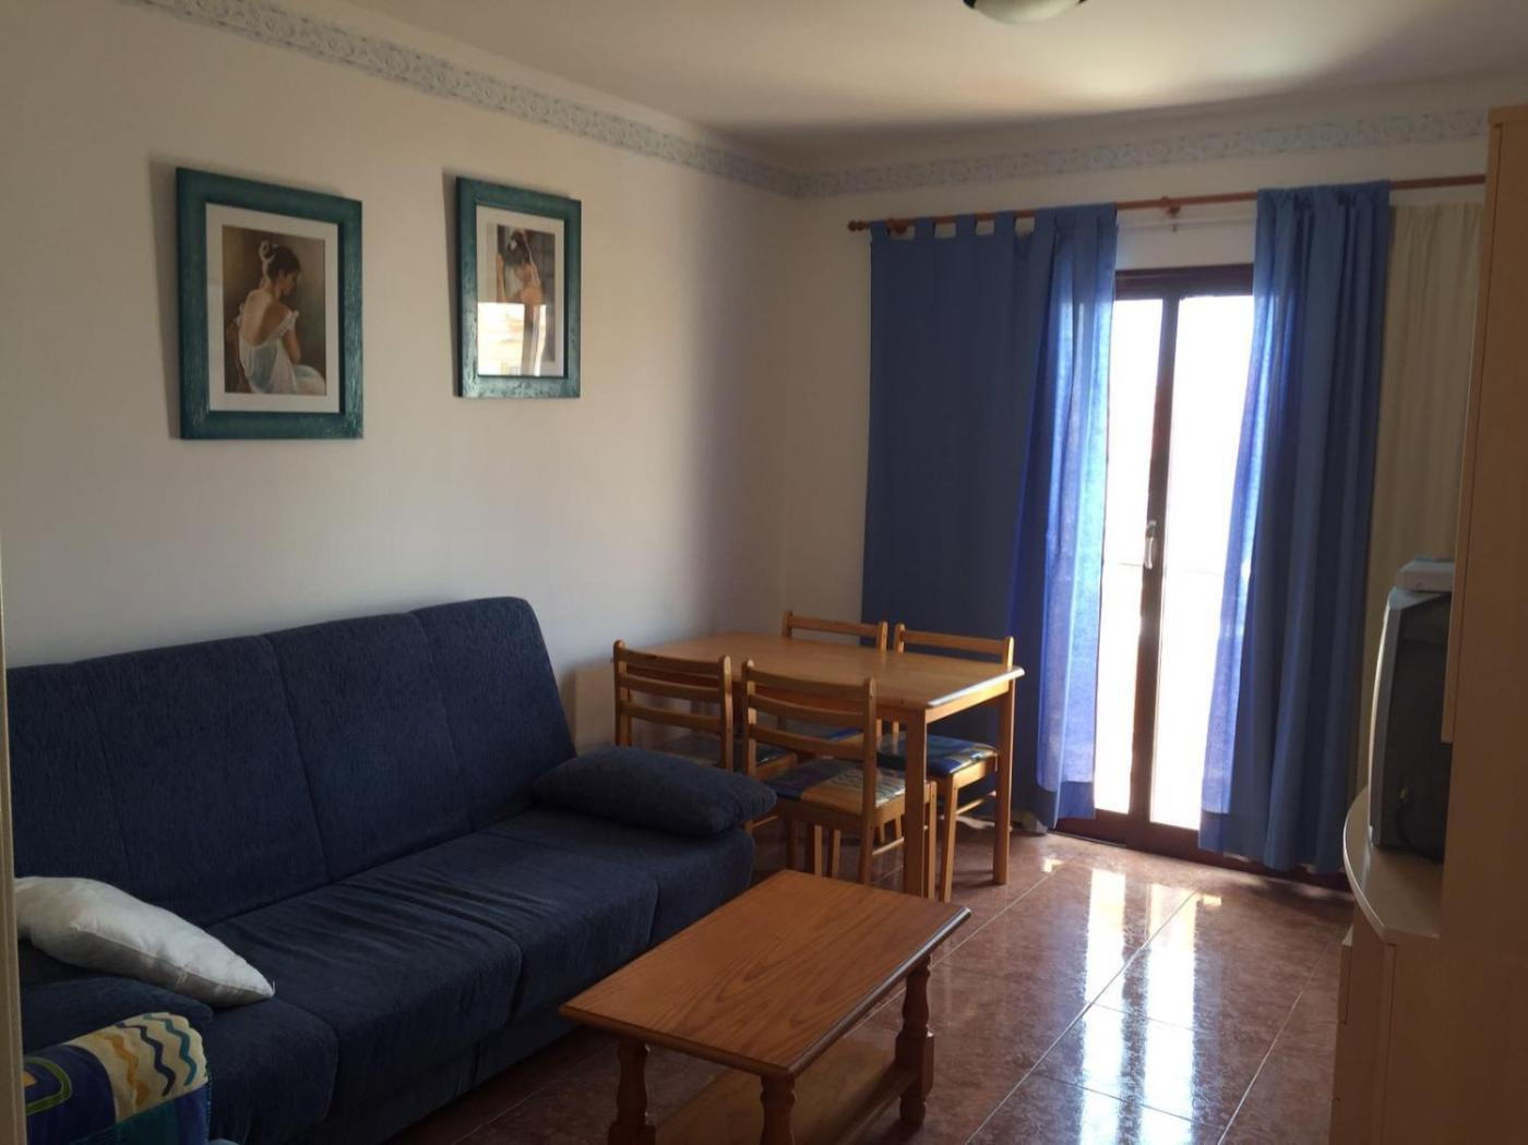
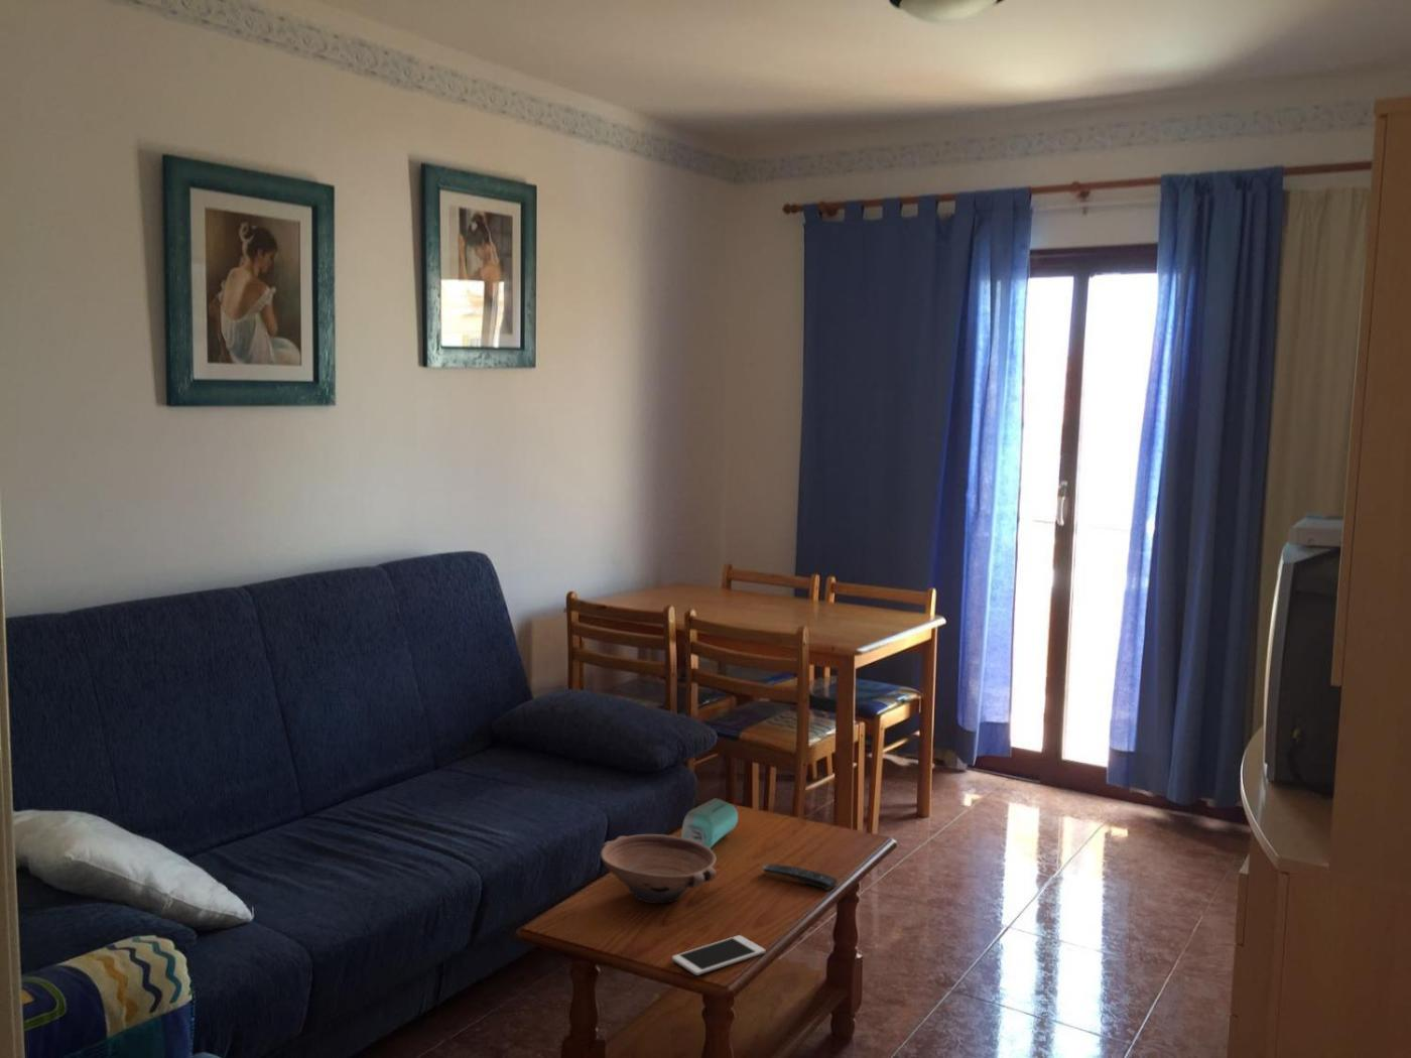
+ bowl (657, 872)
+ cell phone (719, 955)
+ speaker (712, 824)
+ remote control (798, 875)
